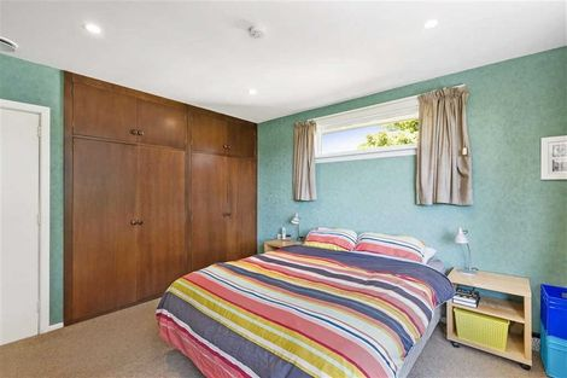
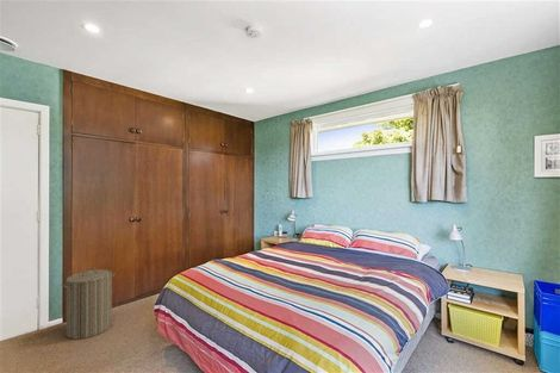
+ laundry hamper (89, 297)
